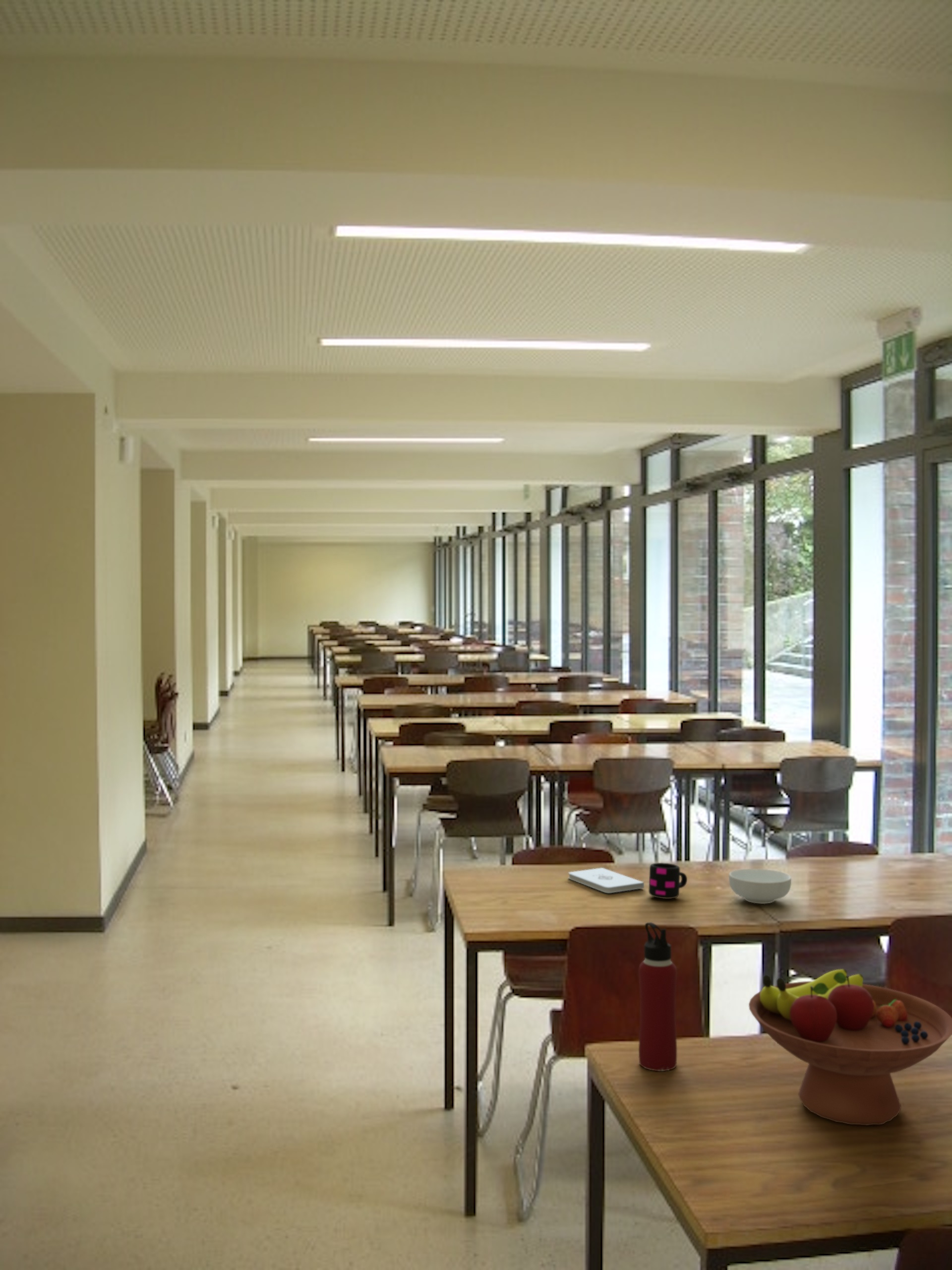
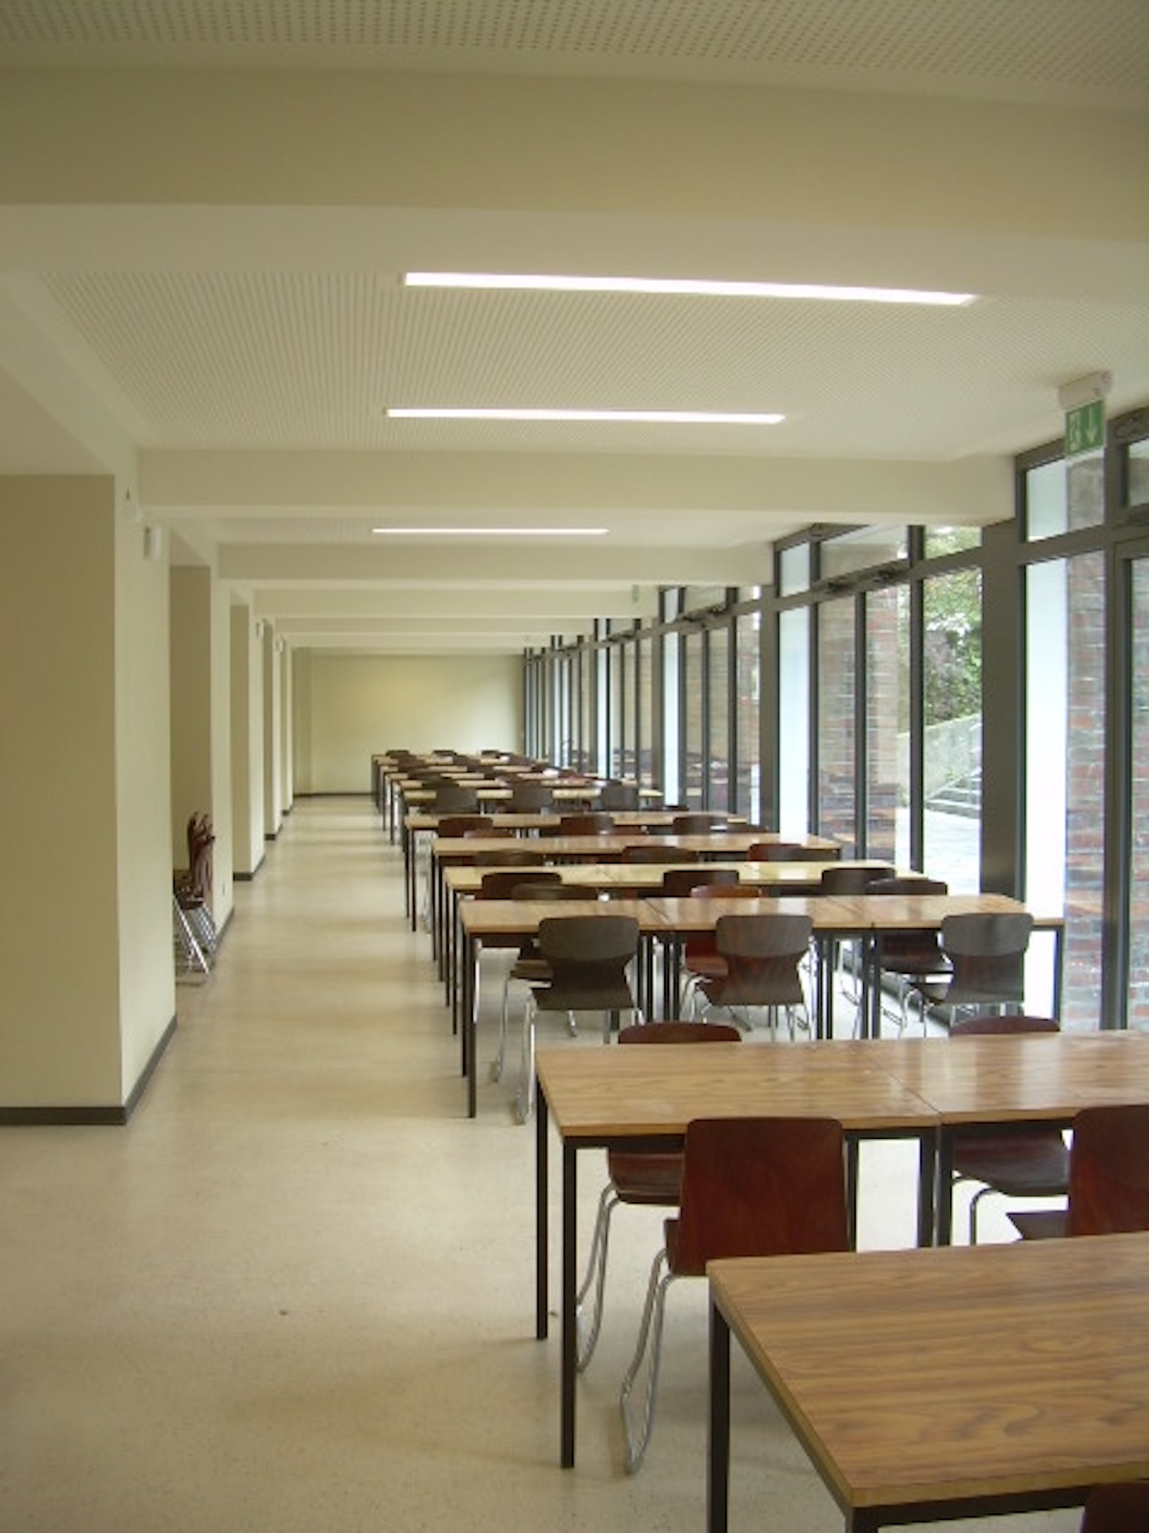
- fruit bowl (849, 1041)
- water bottle (657, 995)
- mug (669, 880)
- notepad (604, 880)
- cereal bowl (760, 888)
